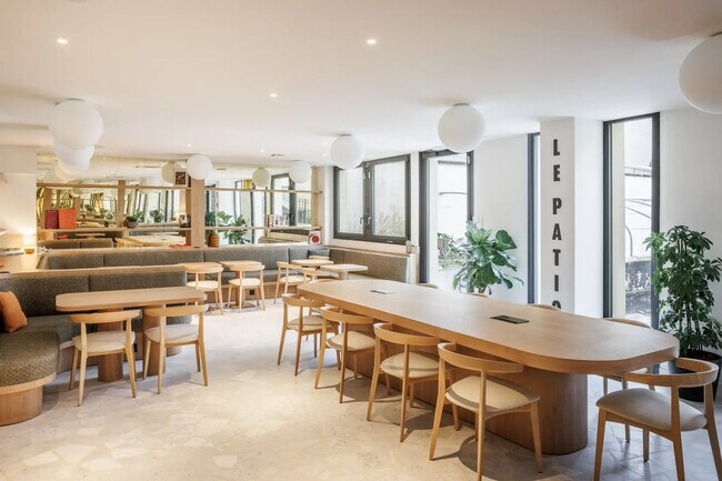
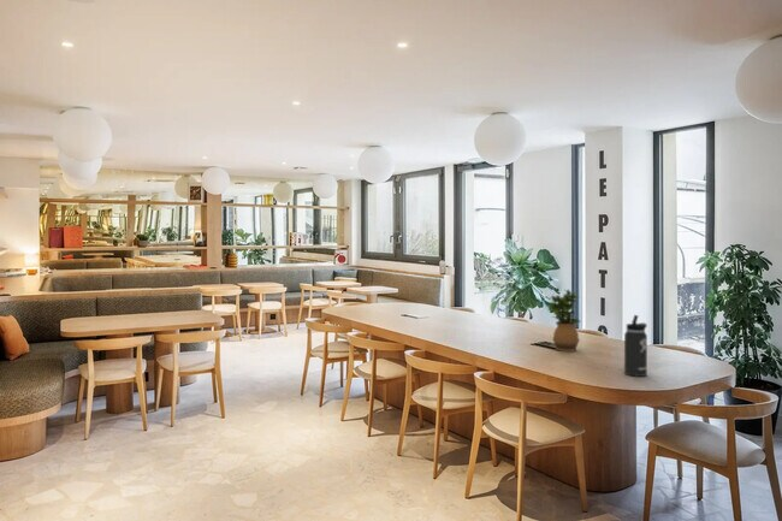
+ thermos bottle (636, 344)
+ potted plant (562, 319)
